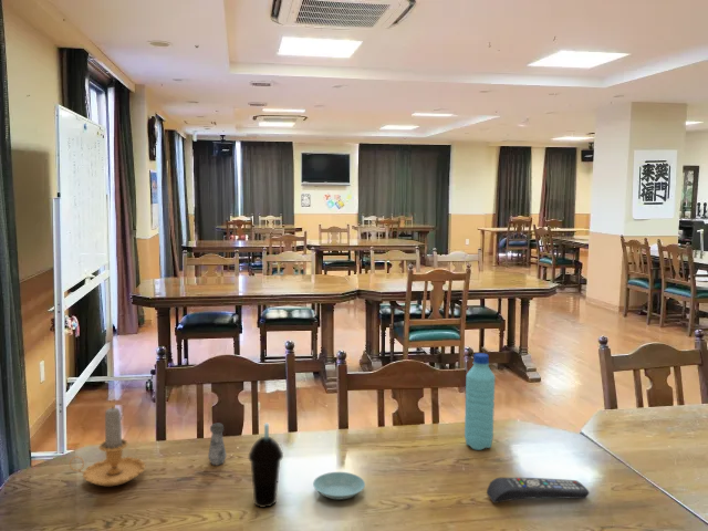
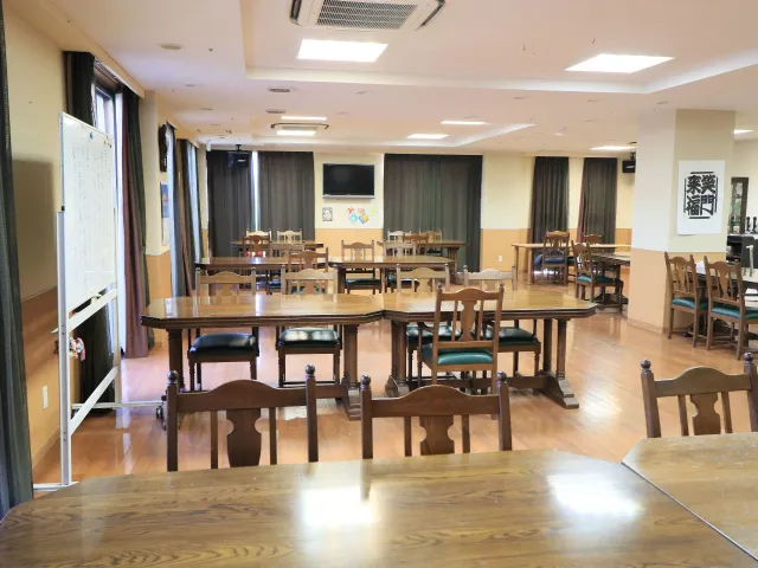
- cup (266, 464)
- water bottle (479, 400)
- candle (106, 442)
- saucer (339, 488)
- salt shaker (217, 444)
- remote control (537, 489)
